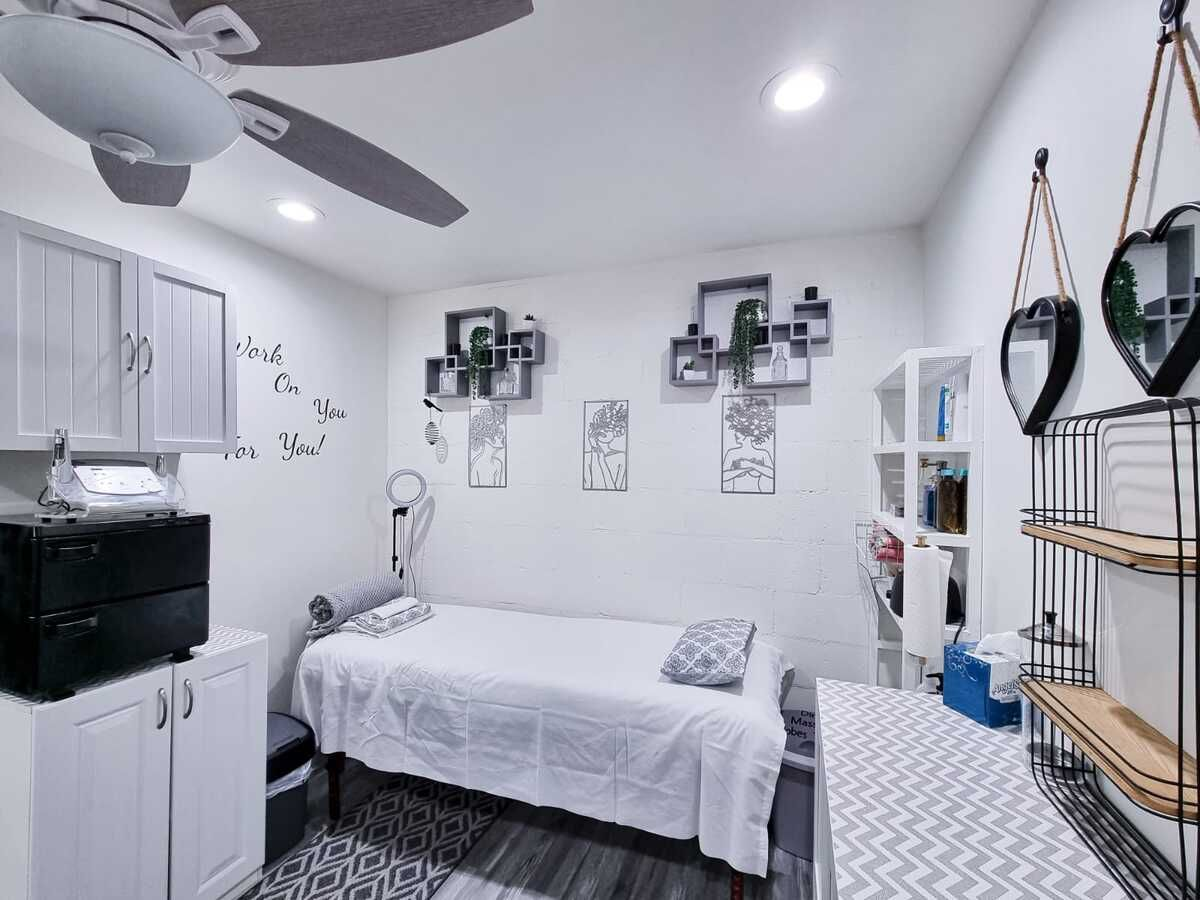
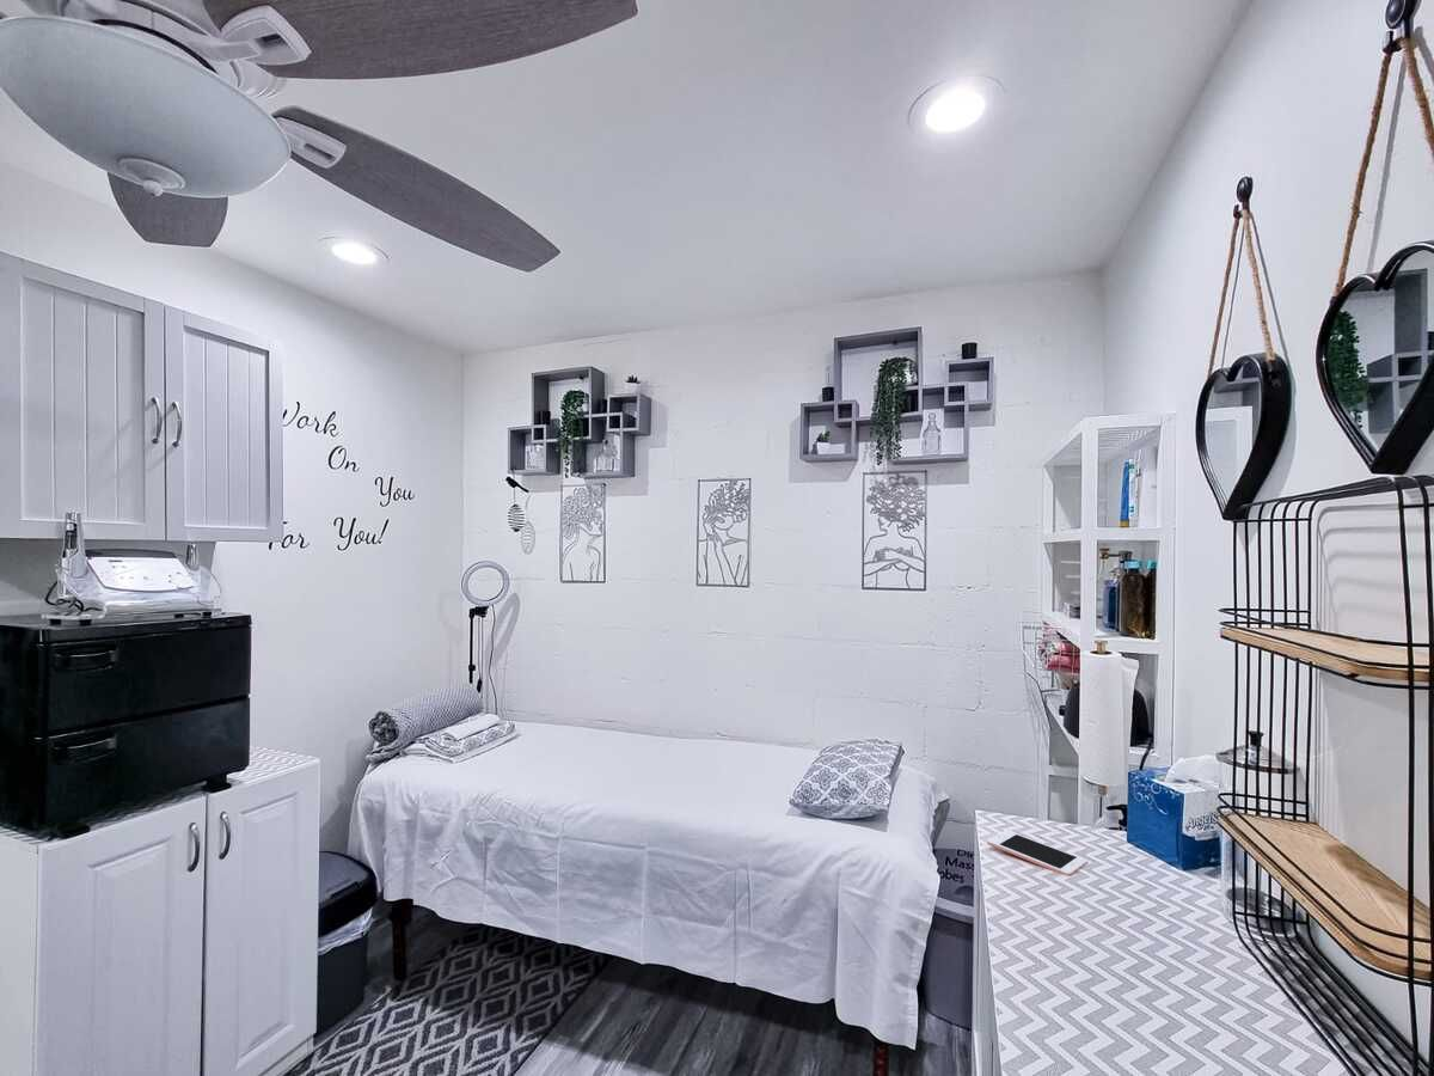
+ cell phone (1035, 851)
